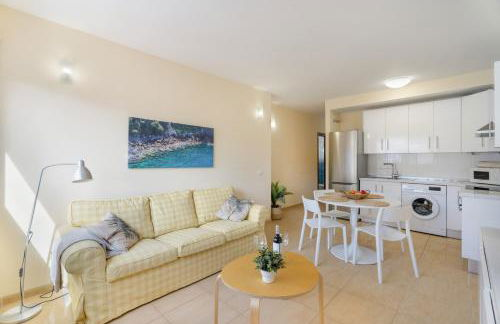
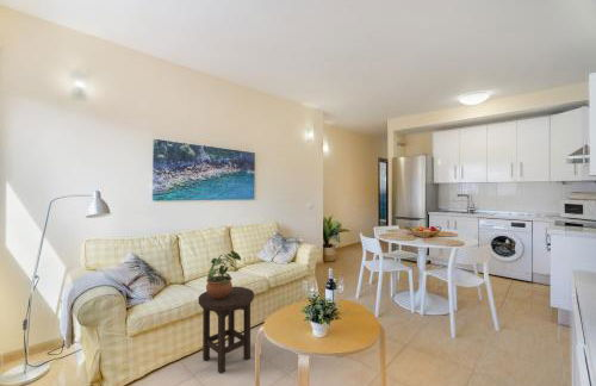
+ stool (228, 326)
+ potted plant (224, 273)
